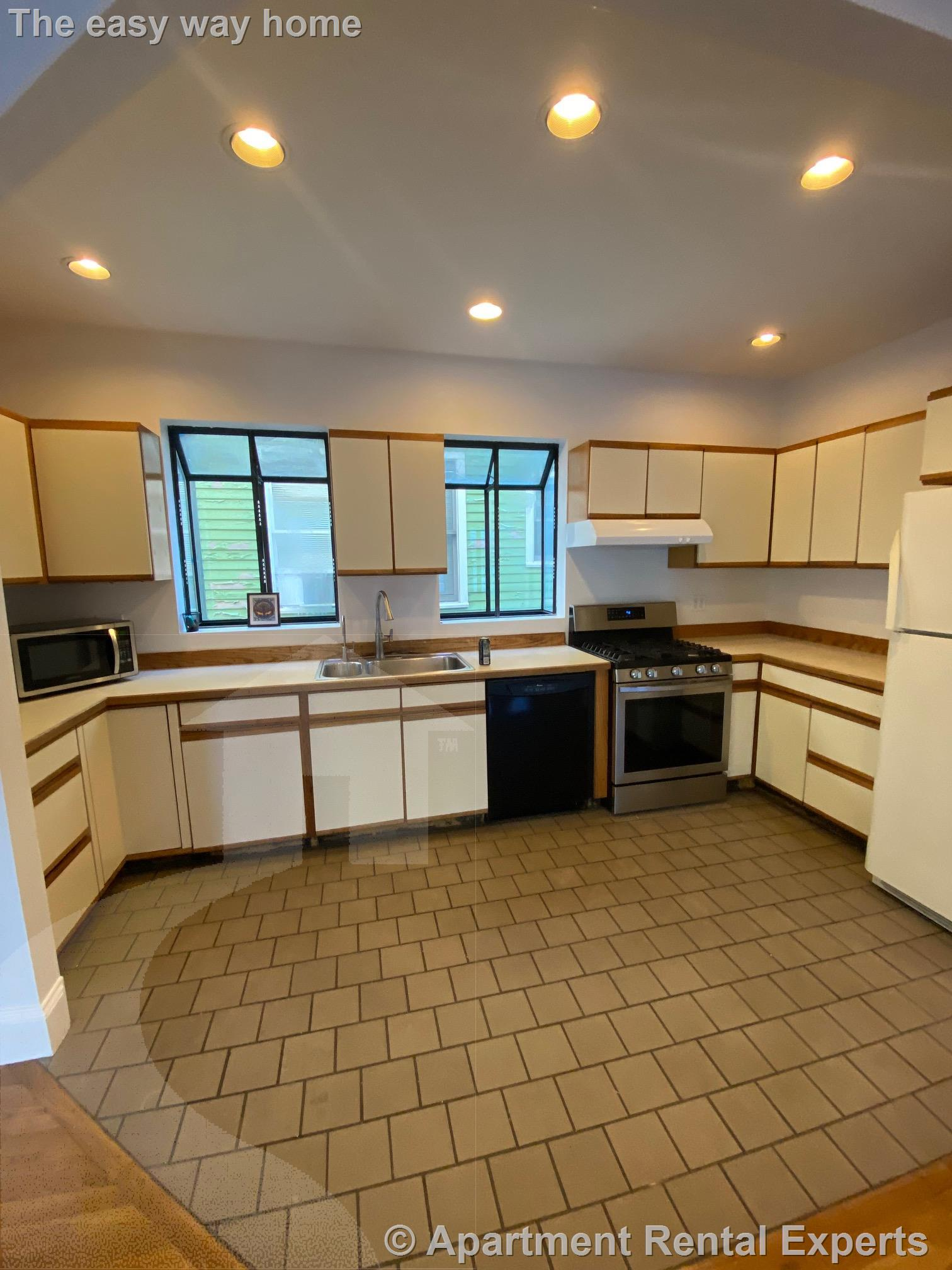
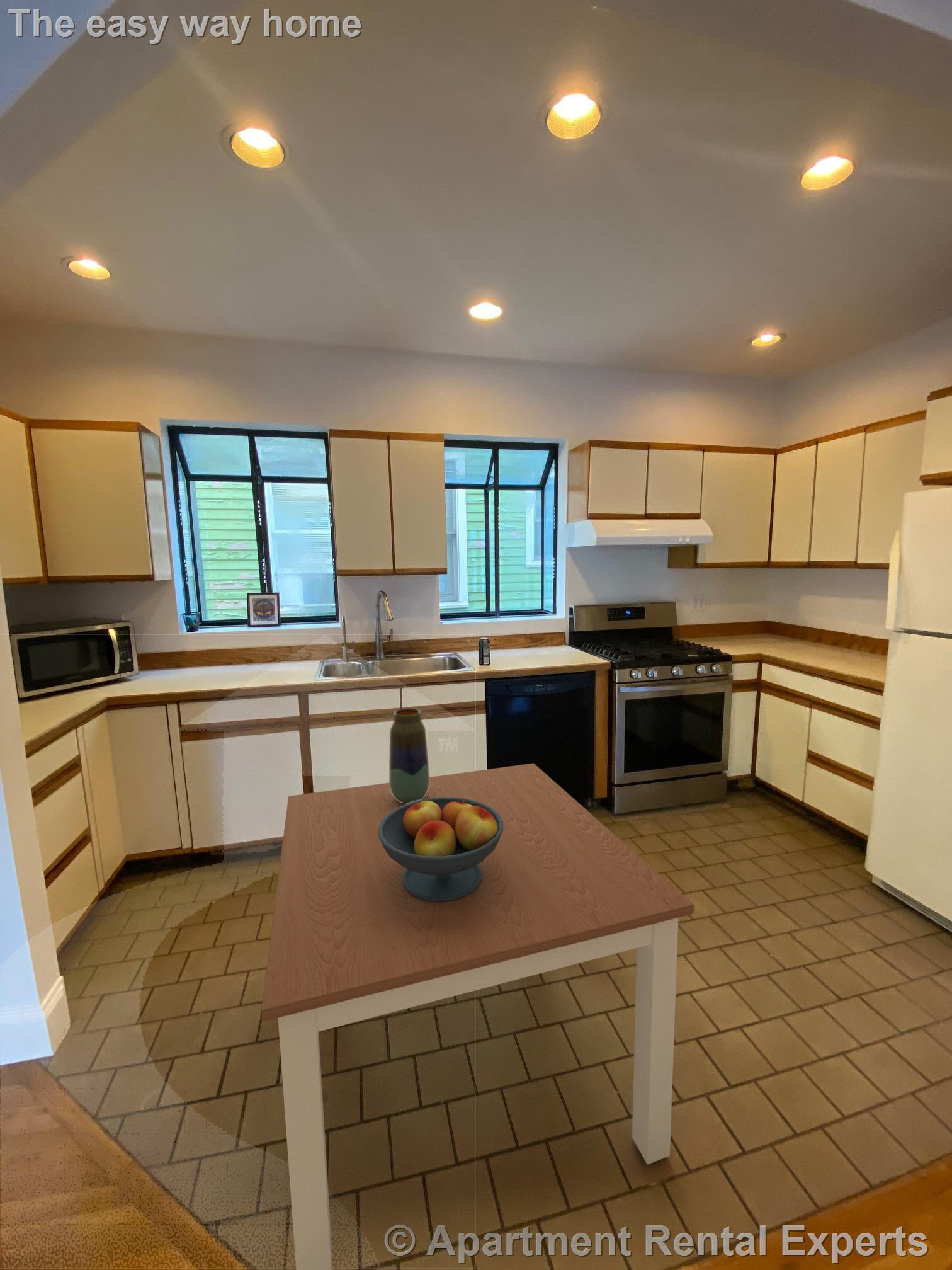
+ dining table (452, 947)
+ vase (409, 755)
+ fruit bowl (441, 840)
